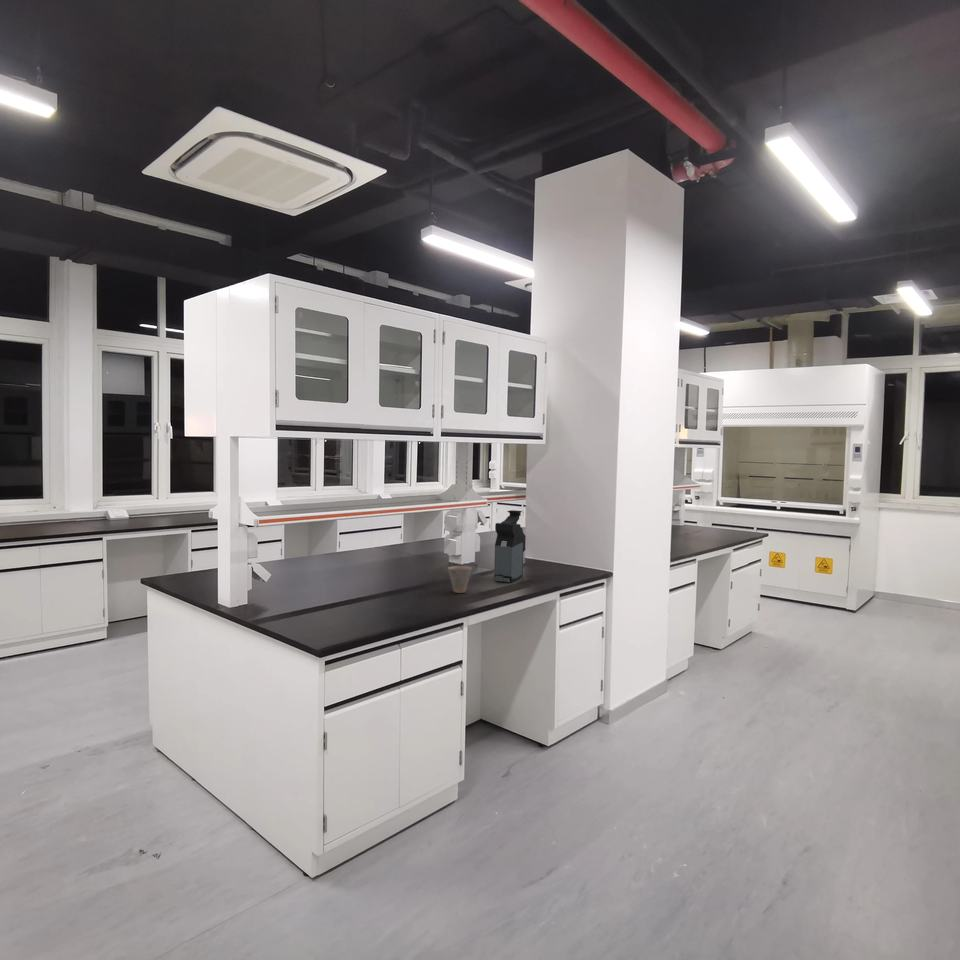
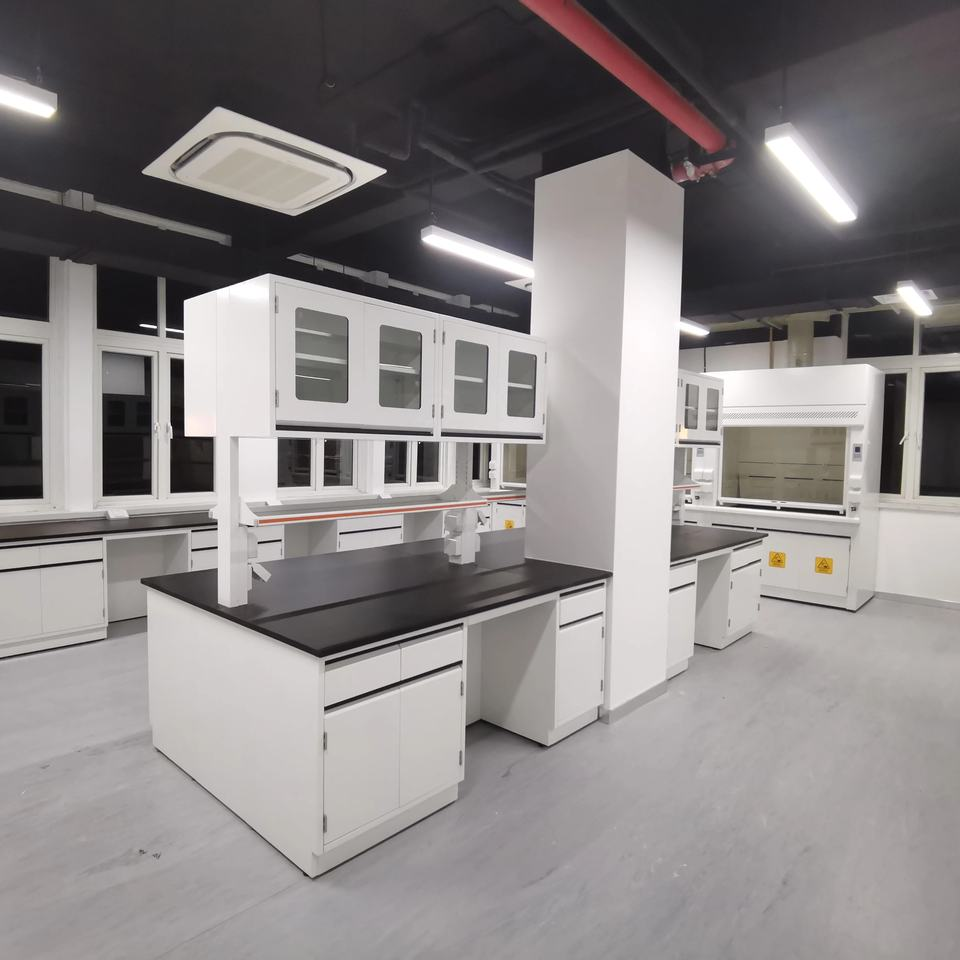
- coffee maker (510, 545)
- cup (459, 579)
